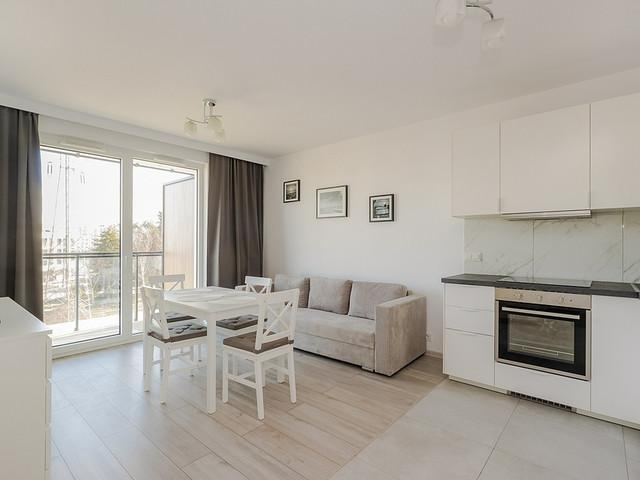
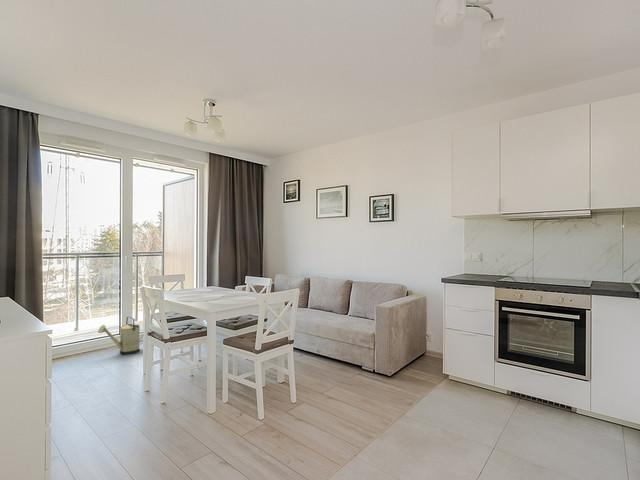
+ watering can (121, 336)
